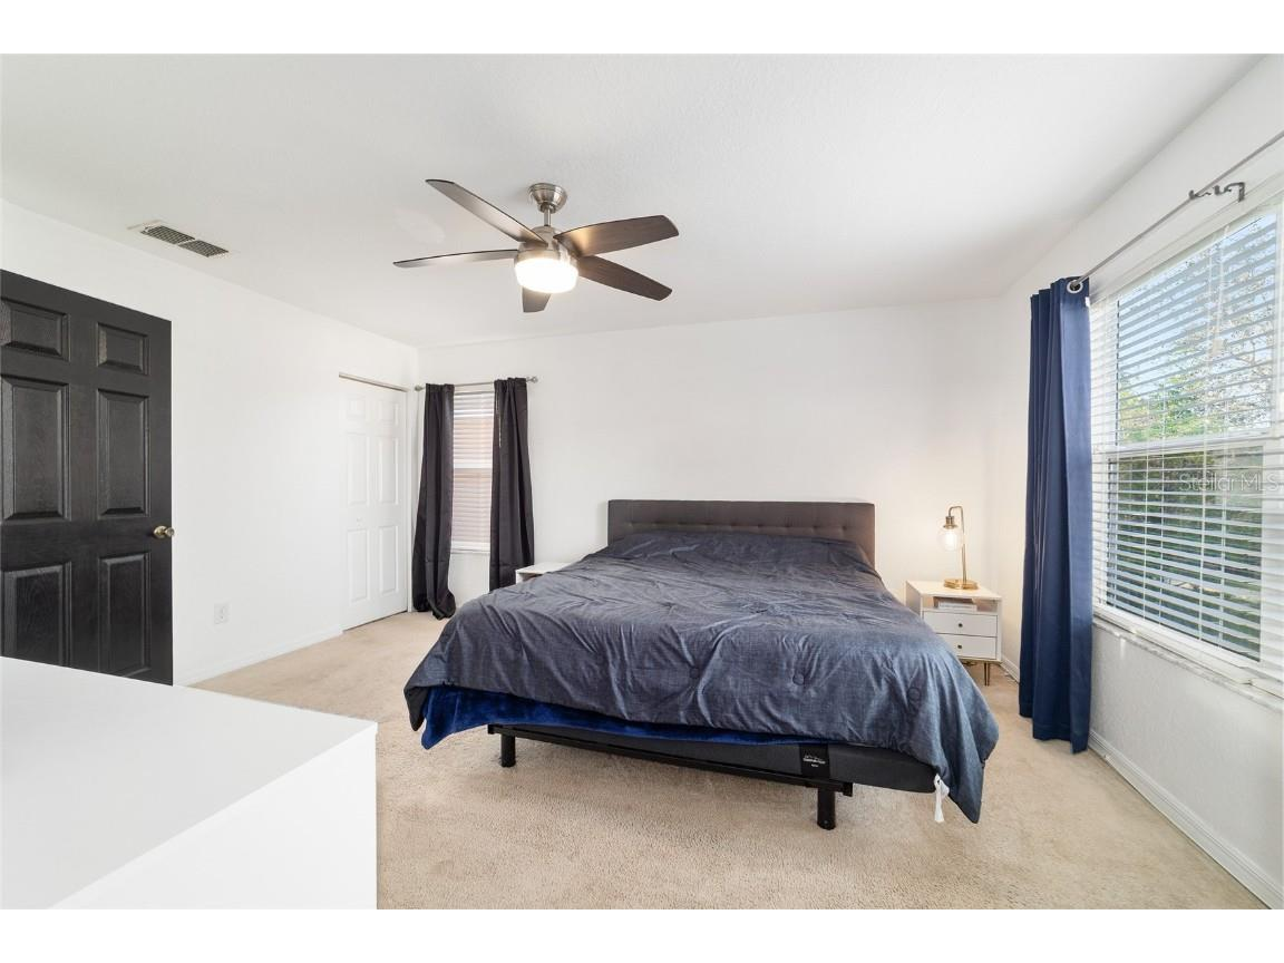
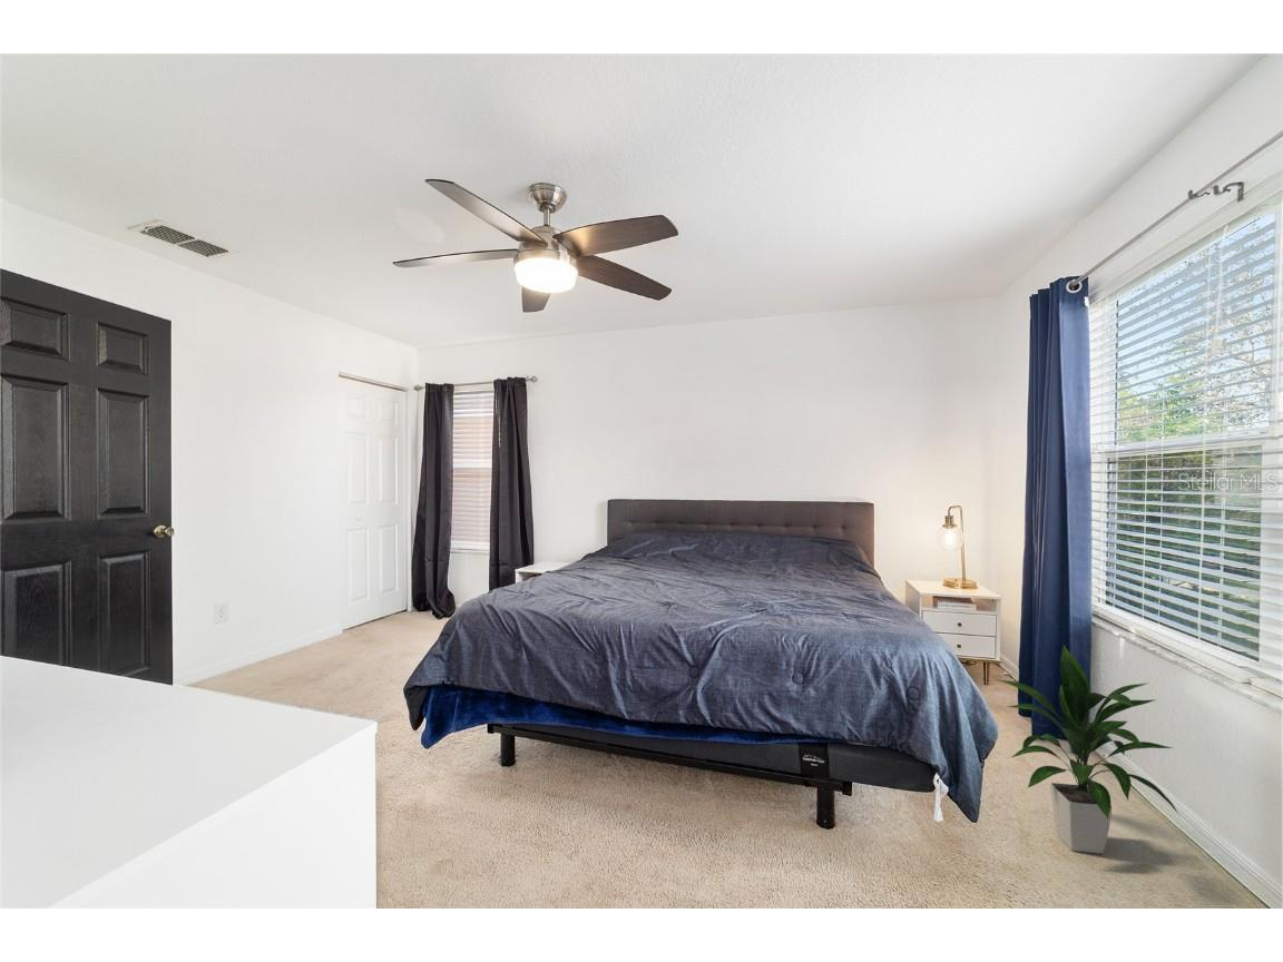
+ indoor plant (1088, 753)
